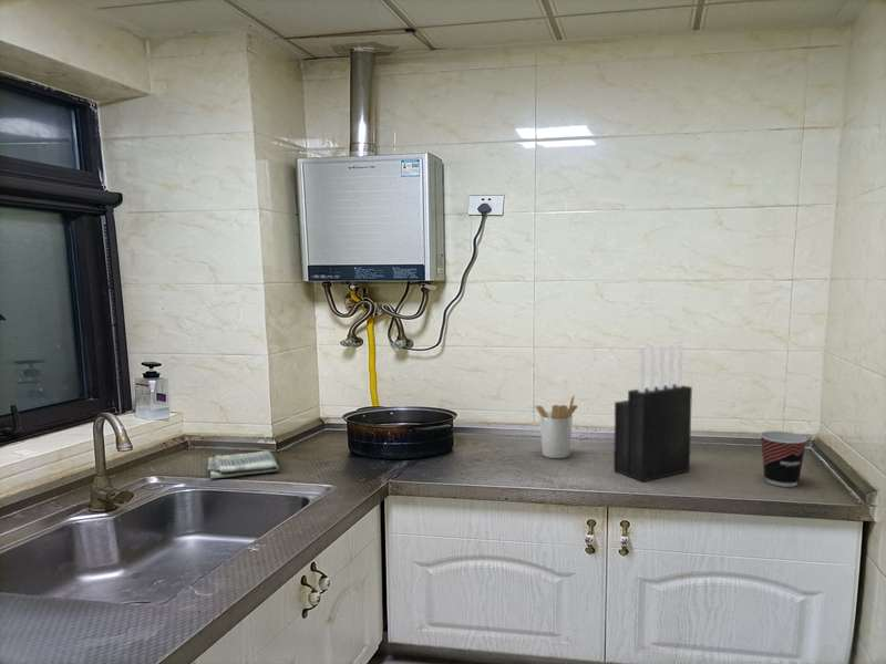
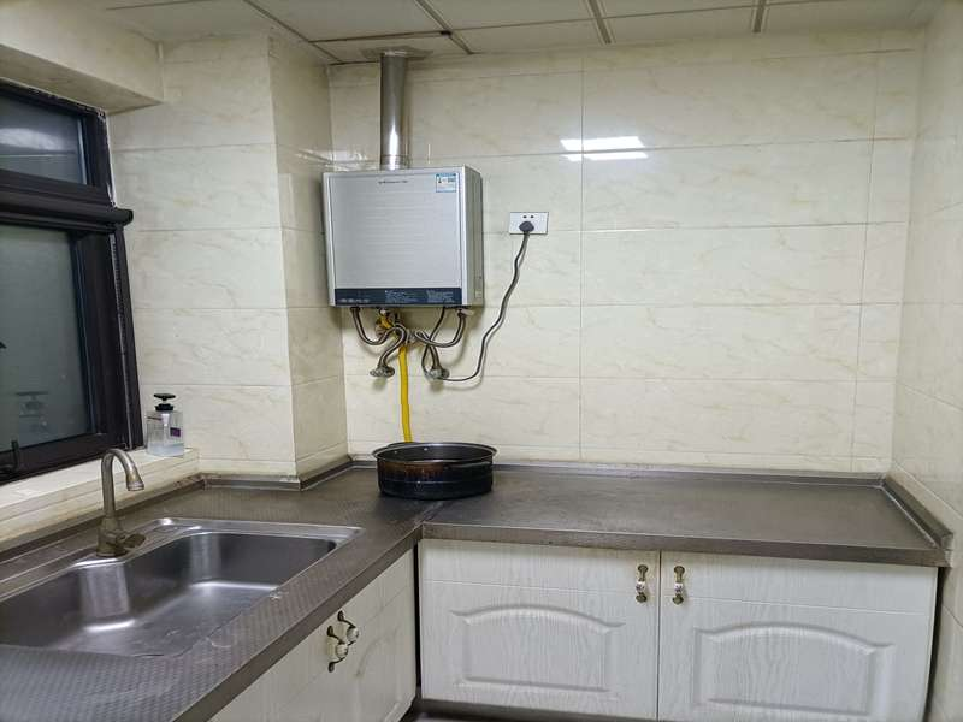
- knife block (649, 407)
- dish towel (241, 461)
- utensil holder (558, 427)
- cup (782, 458)
